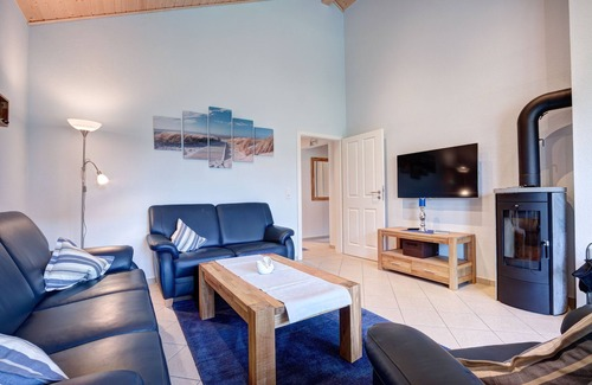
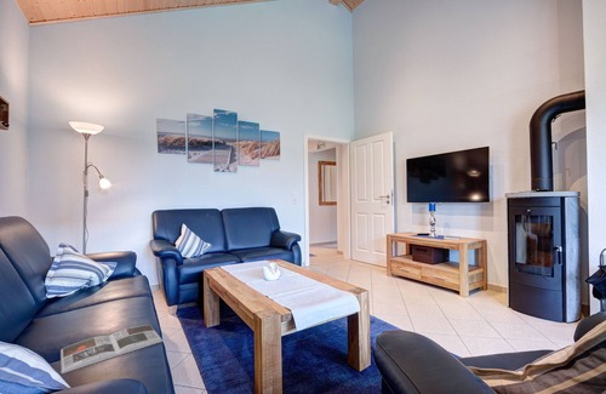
+ magazine (113, 343)
